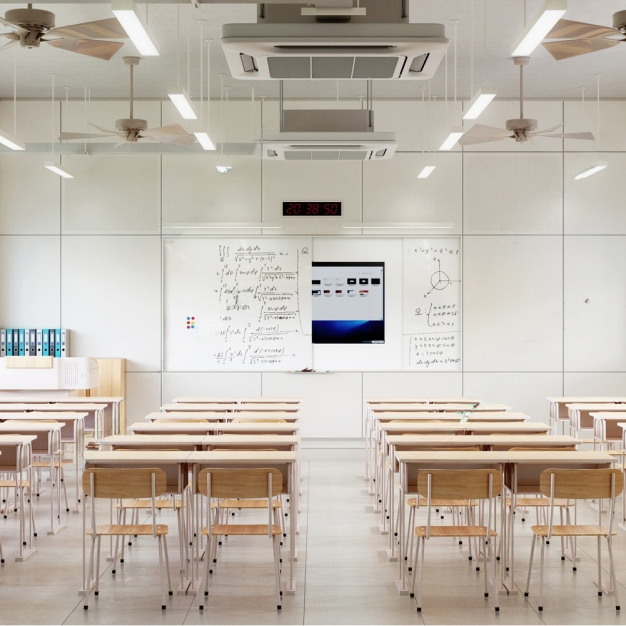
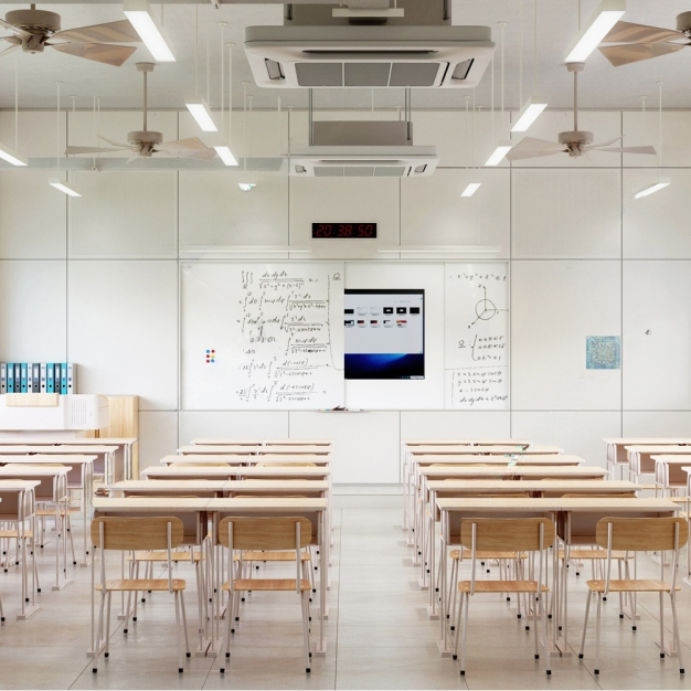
+ wall art (603, 352)
